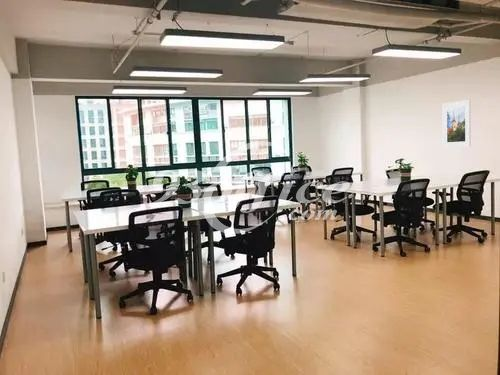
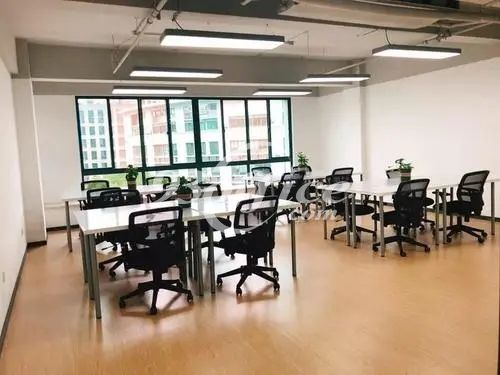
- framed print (456, 124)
